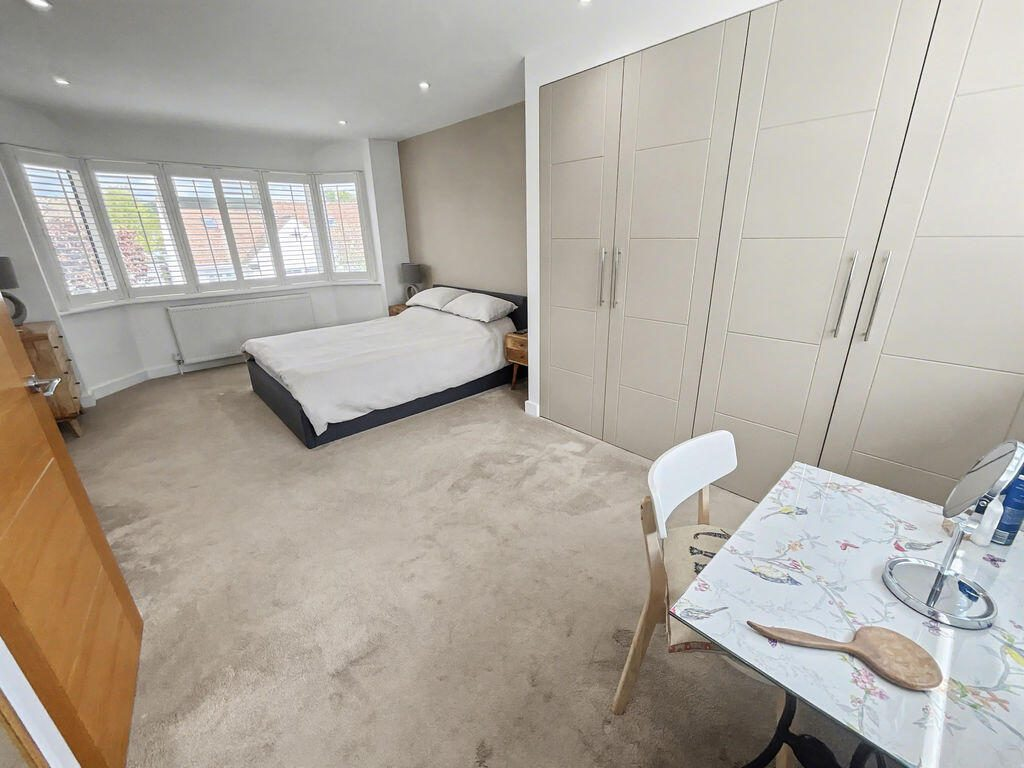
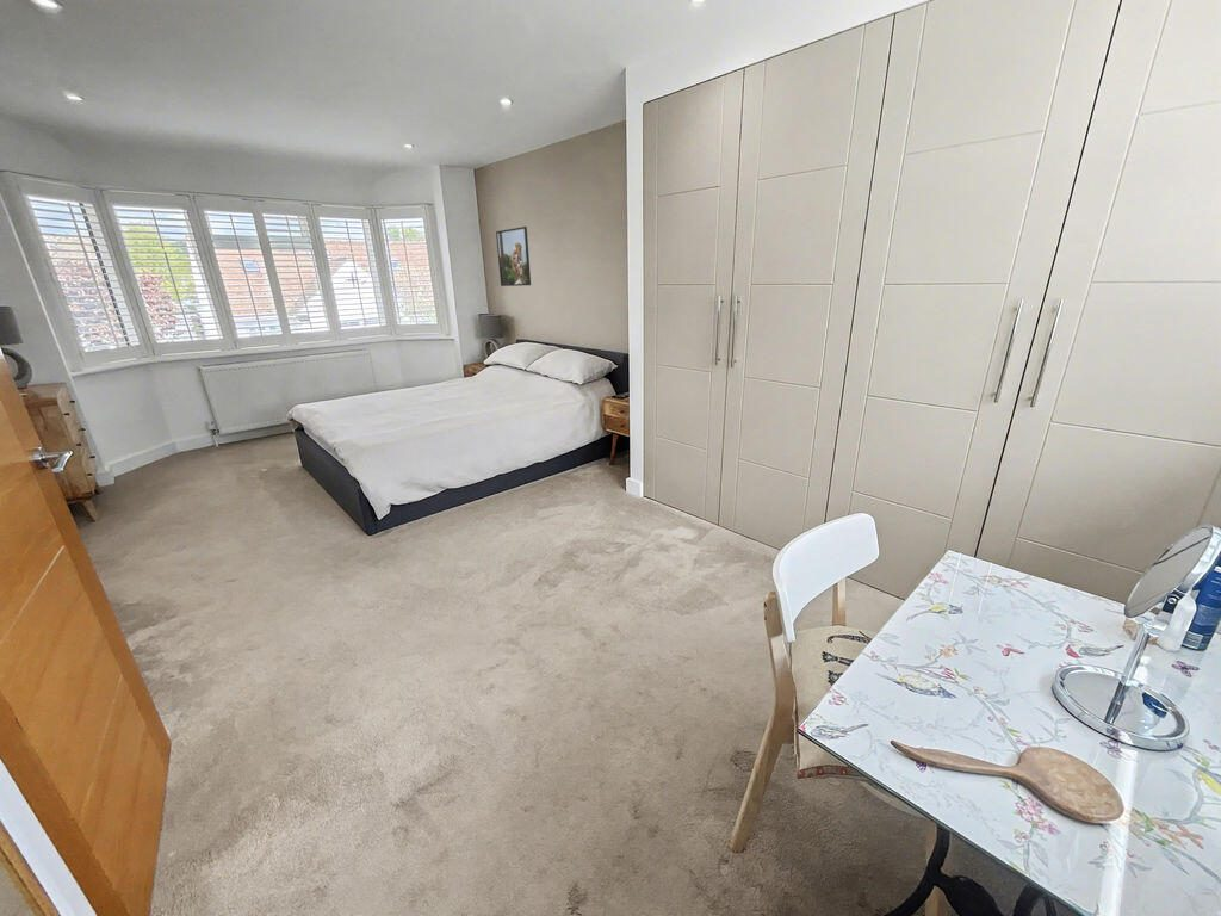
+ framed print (513, 258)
